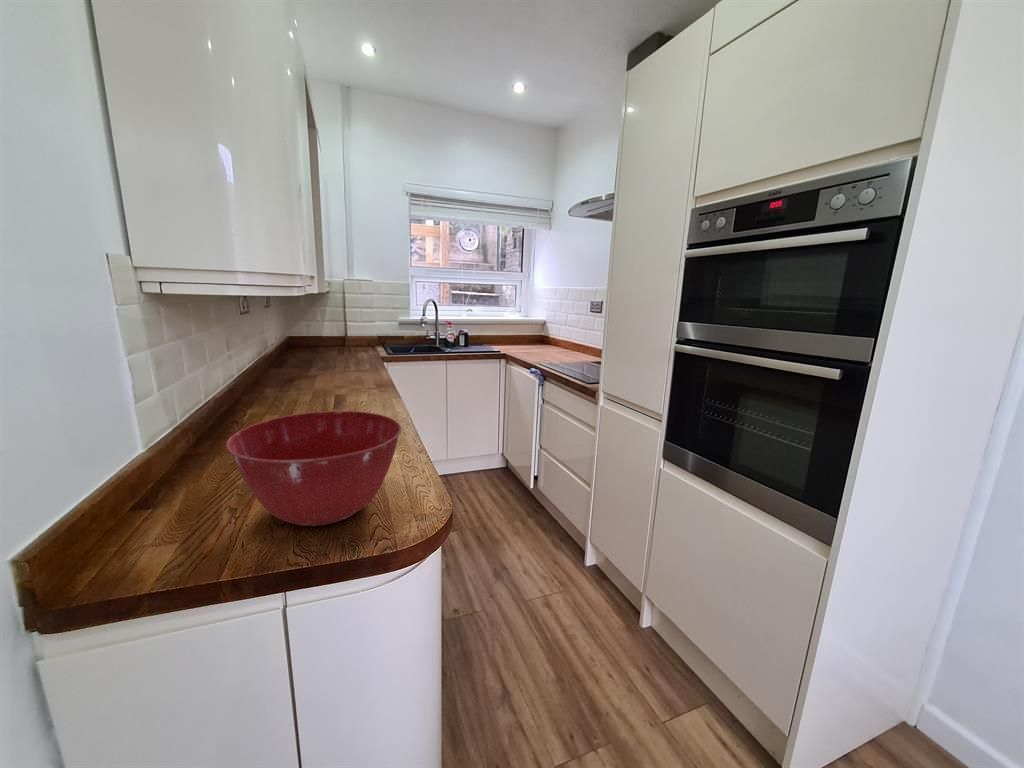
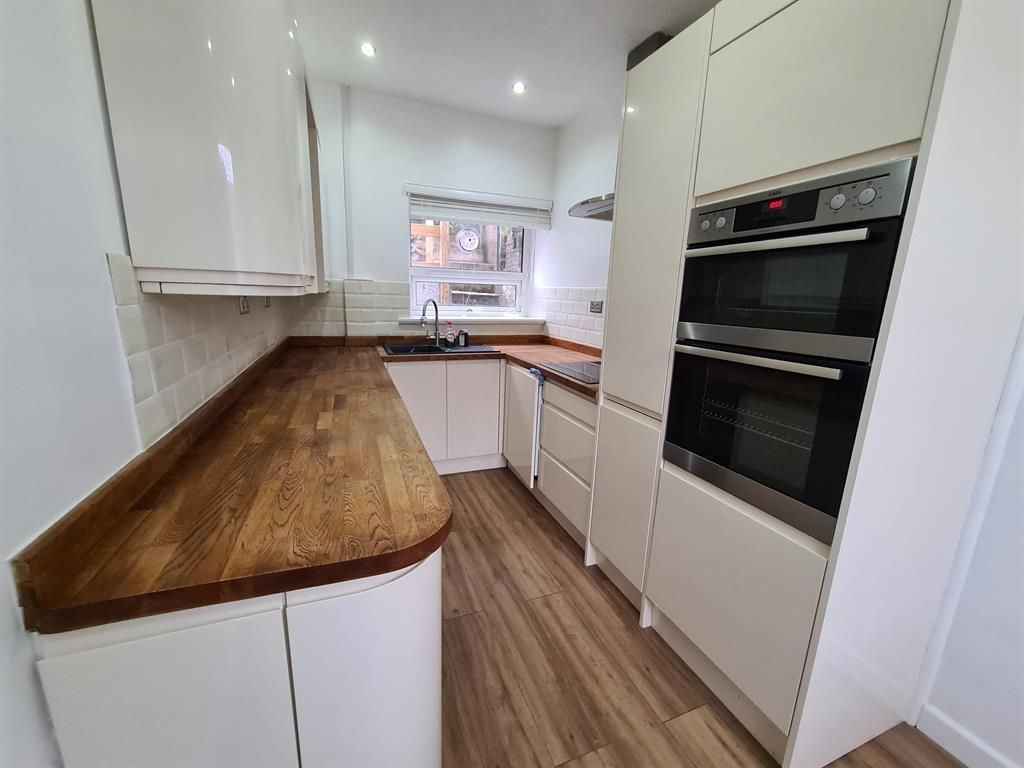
- mixing bowl (323, 469)
